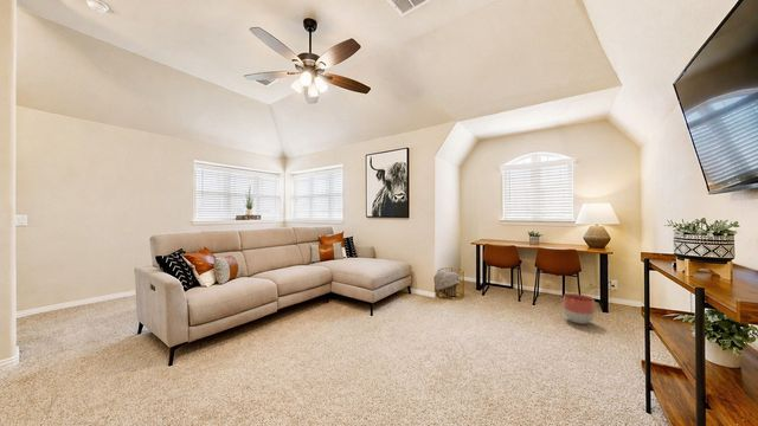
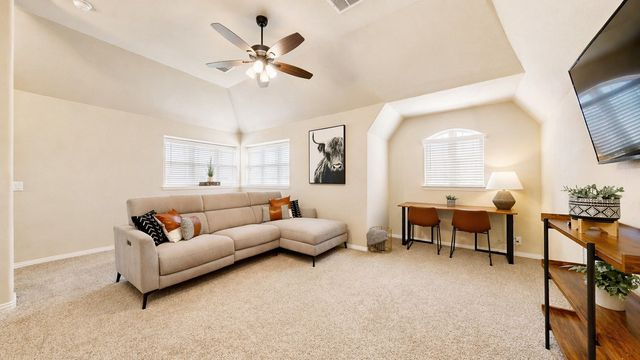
- planter (578, 309)
